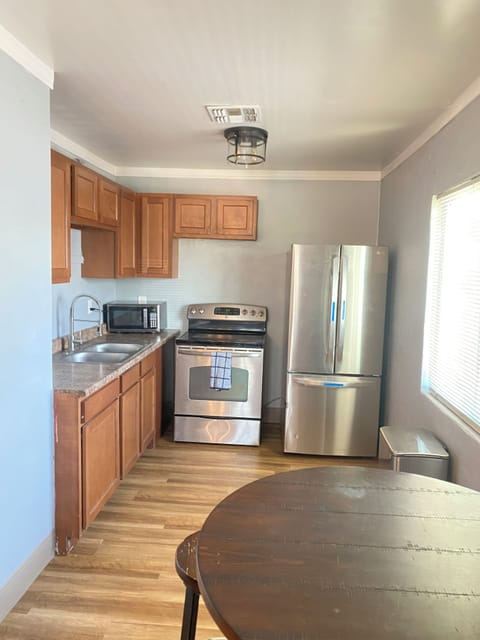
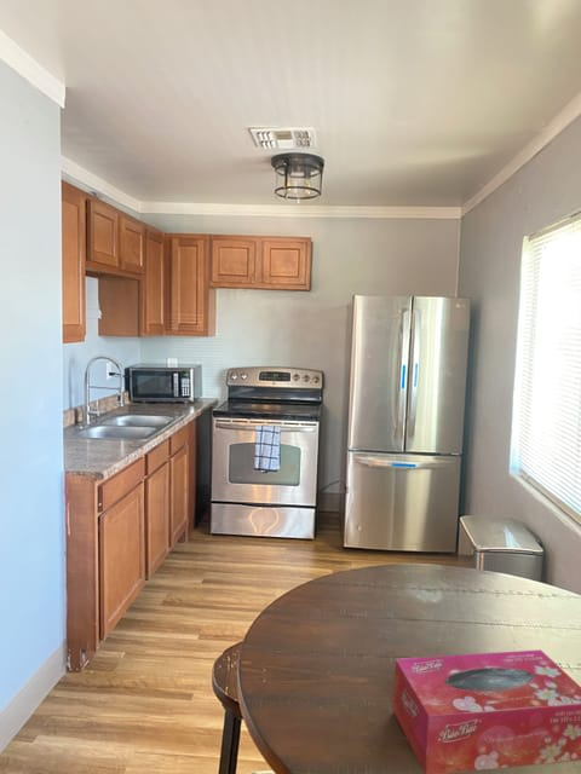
+ tissue box (488, 706)
